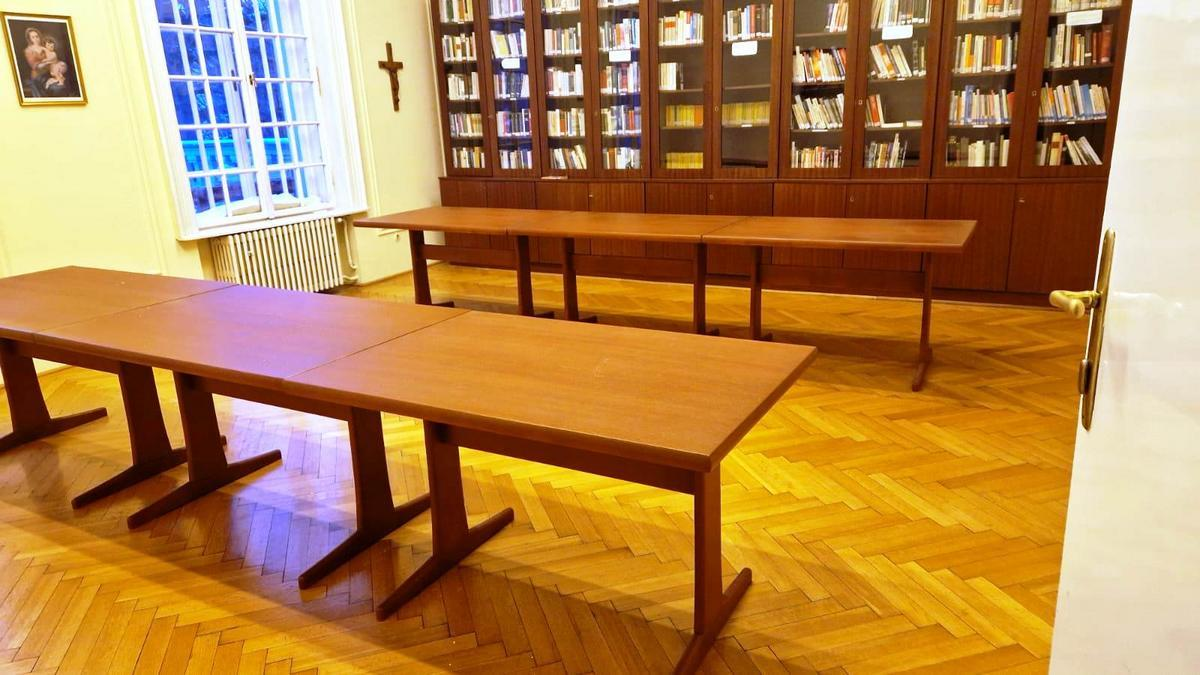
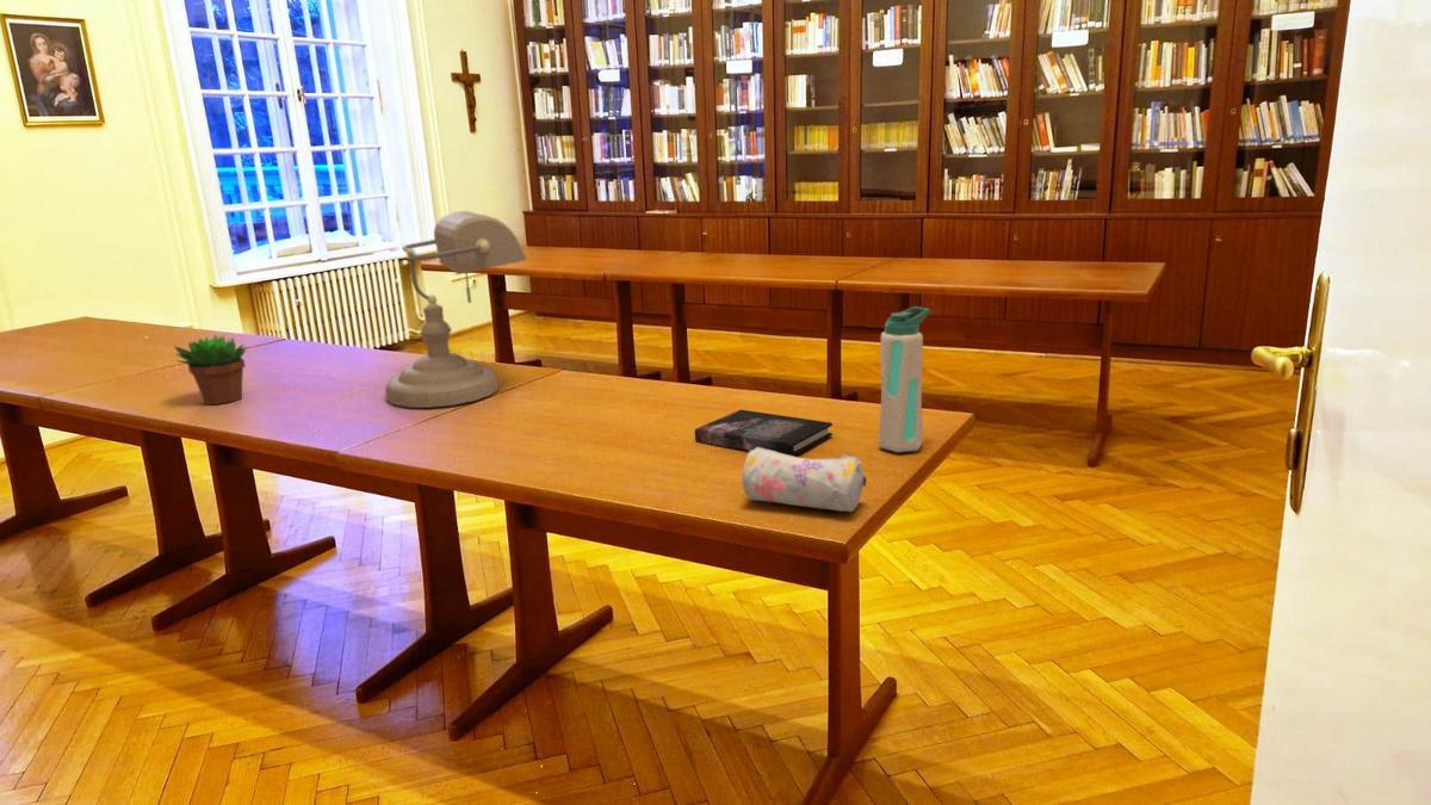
+ succulent plant (213, 367)
+ desk lamp (467, 302)
+ water bottle (903, 379)
+ book (763, 432)
+ pencil case (801, 478)
